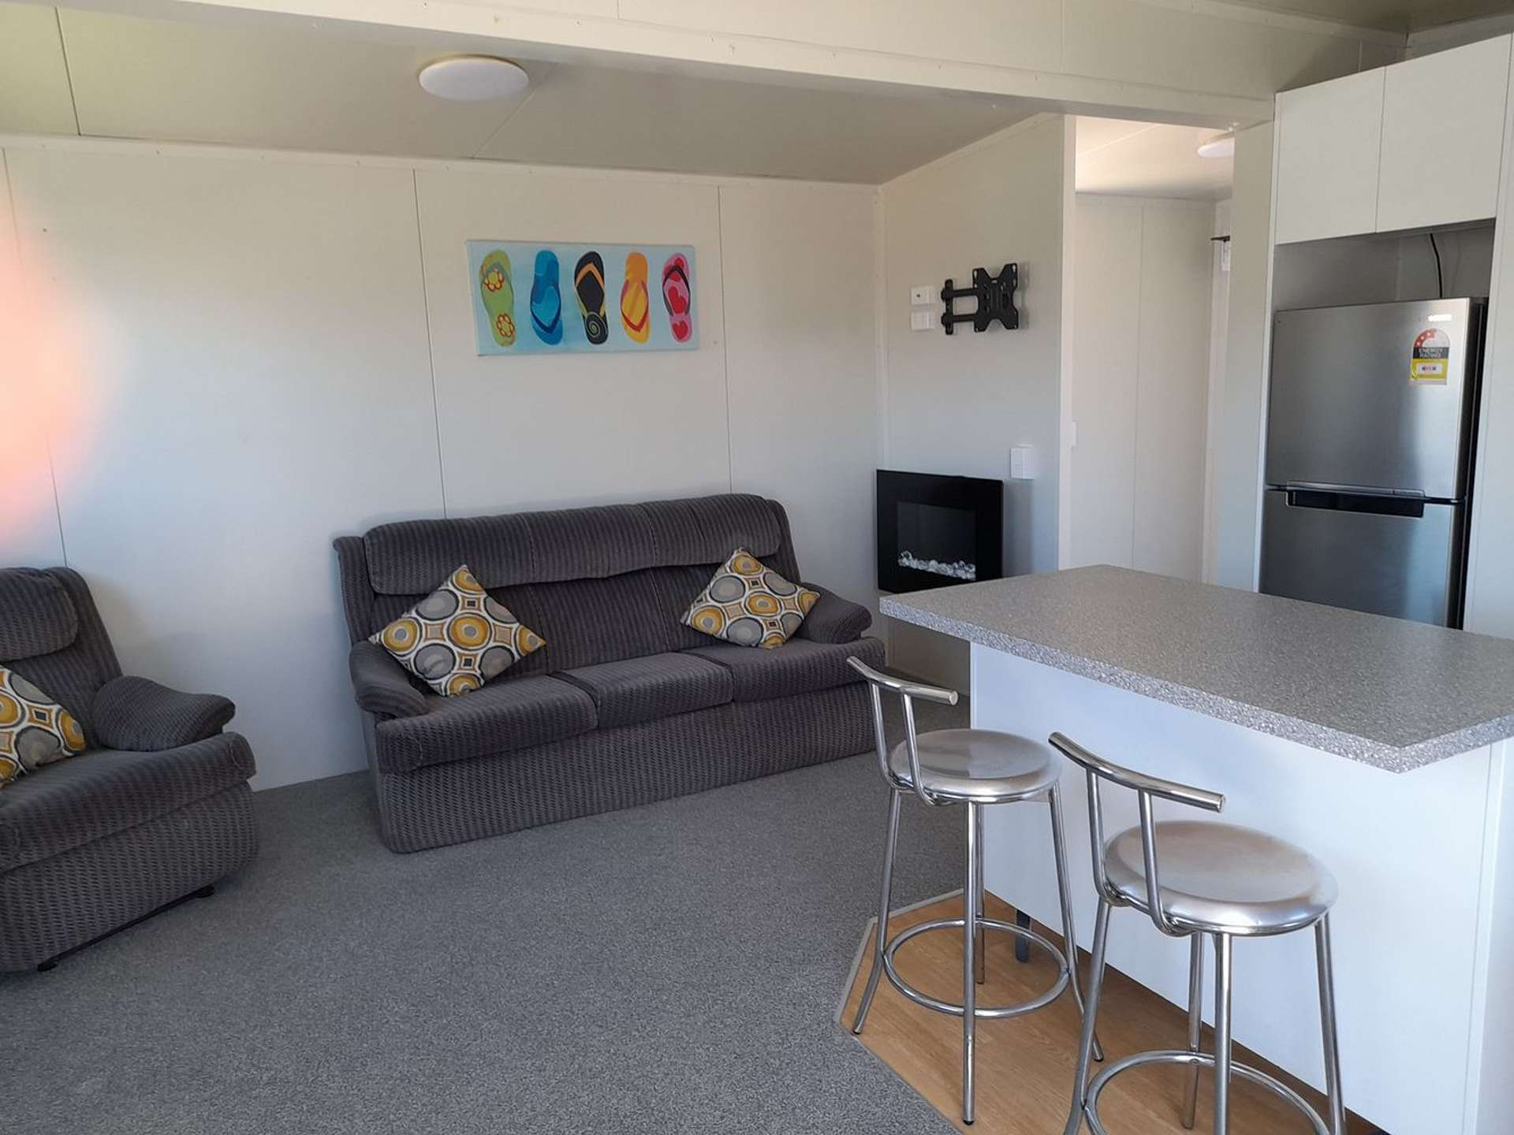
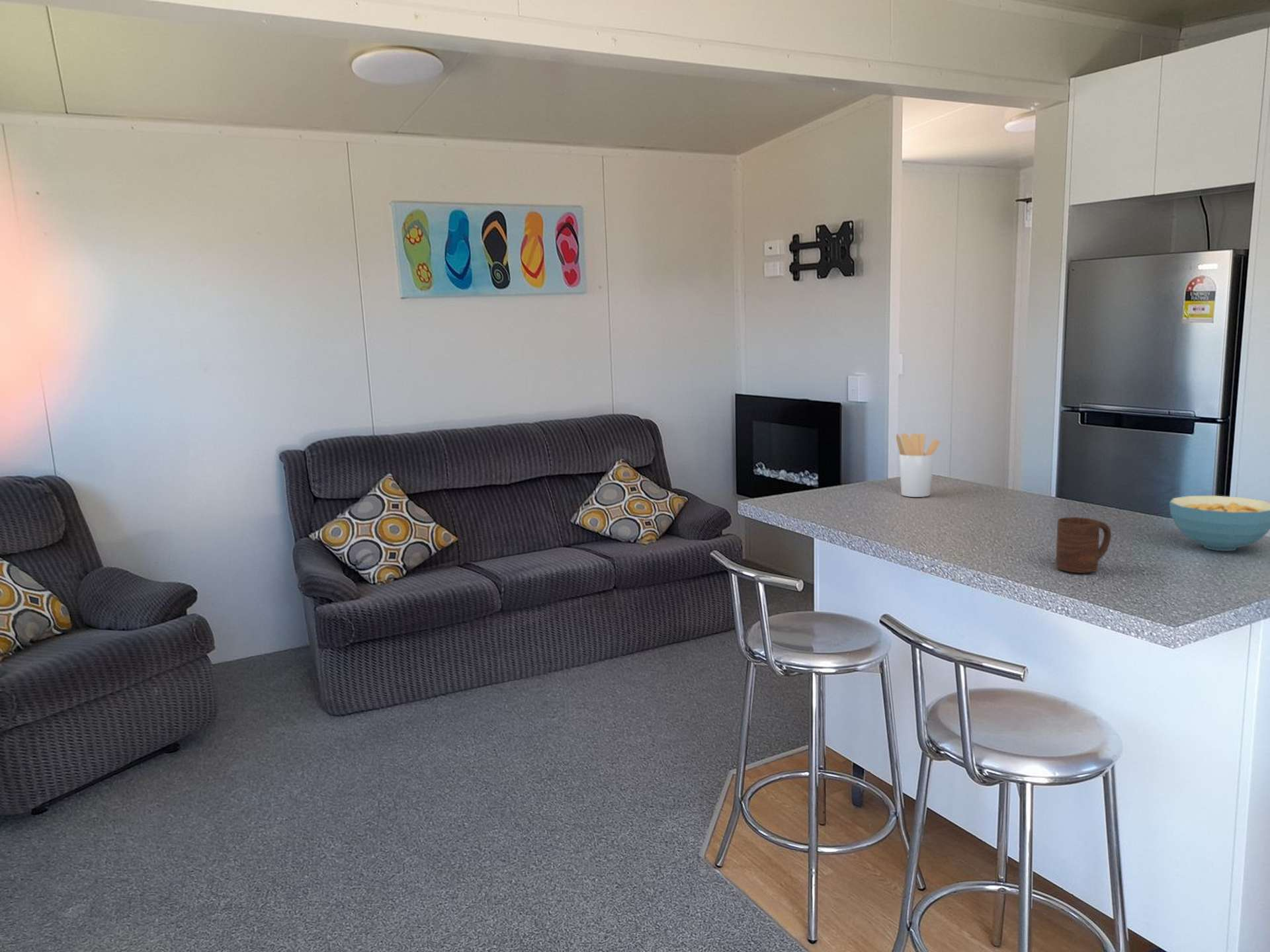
+ cup (1081, 544)
+ cereal bowl (1221, 526)
+ utensil holder (915, 463)
